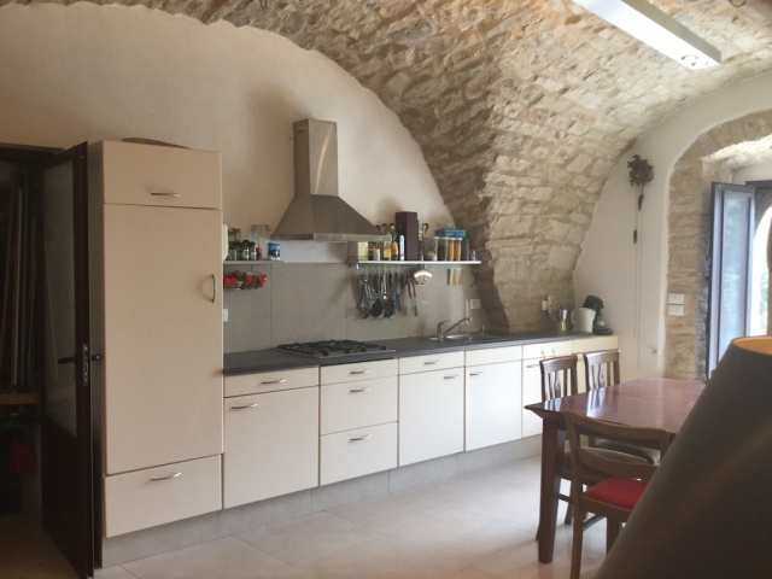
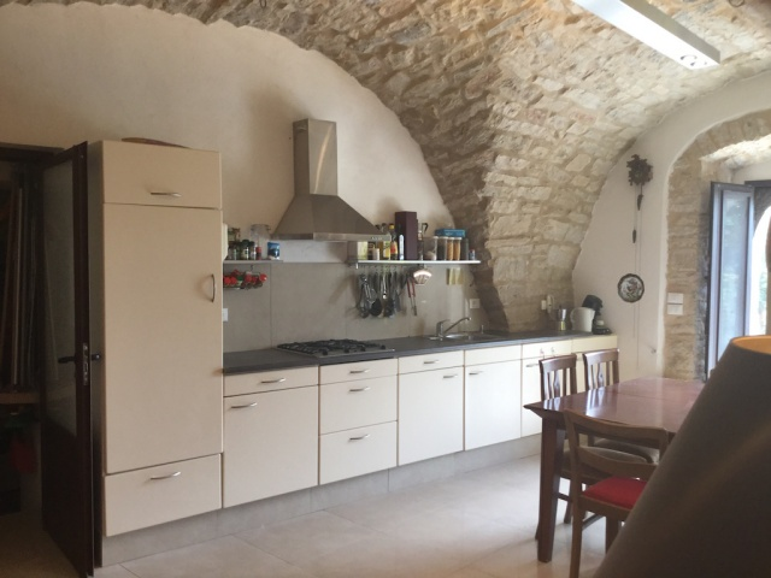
+ decorative plate (631, 288)
